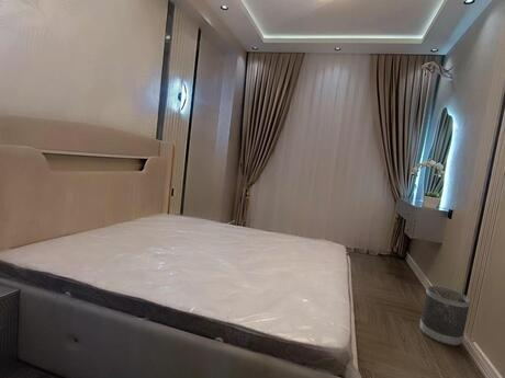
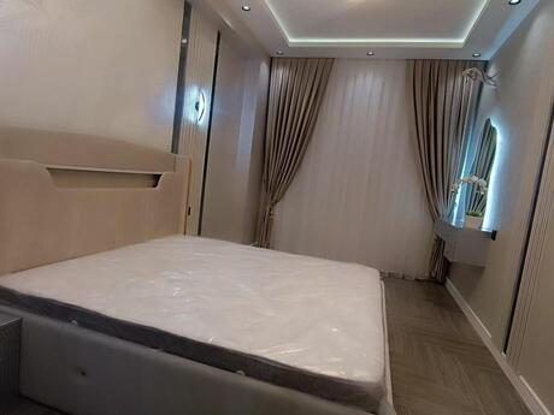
- wastebasket (444, 313)
